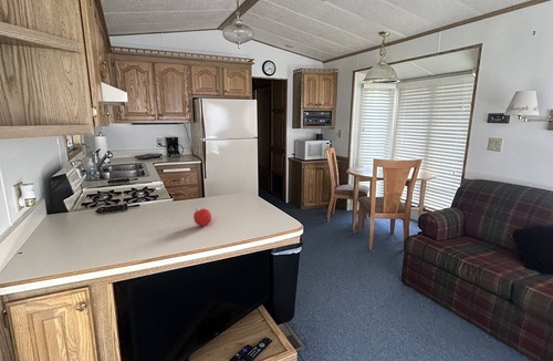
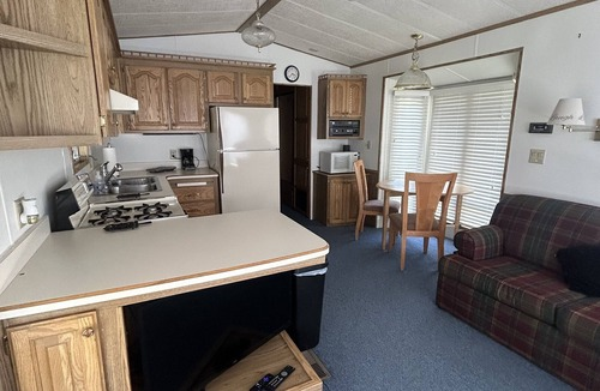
- fruit (202, 217)
